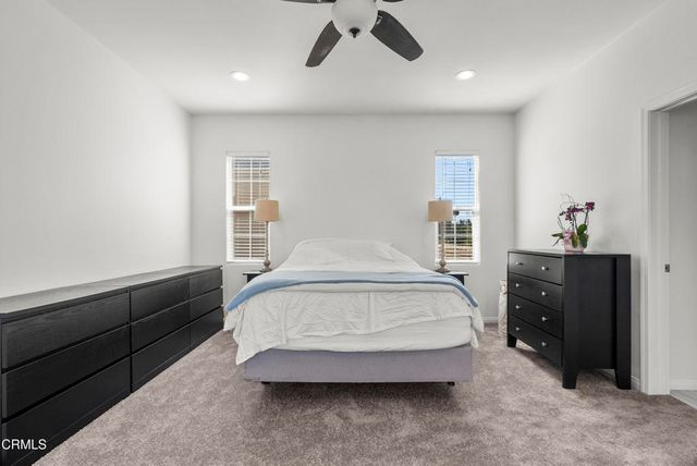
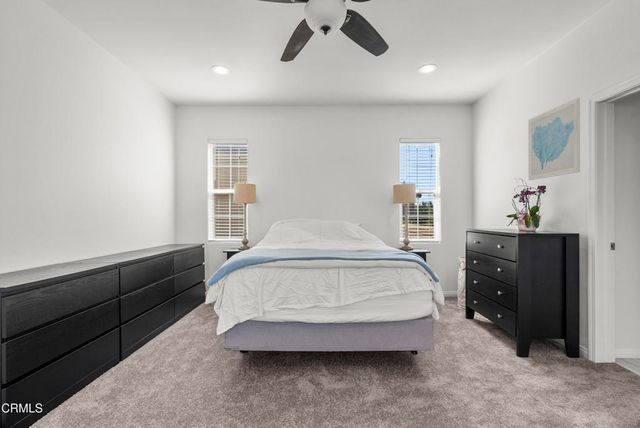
+ wall art (551, 143)
